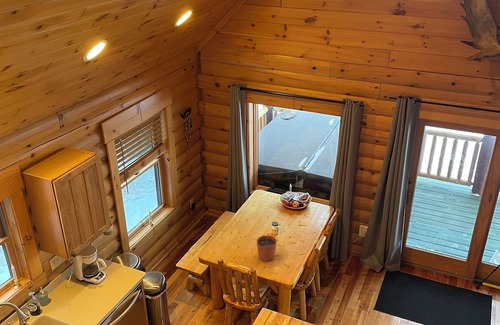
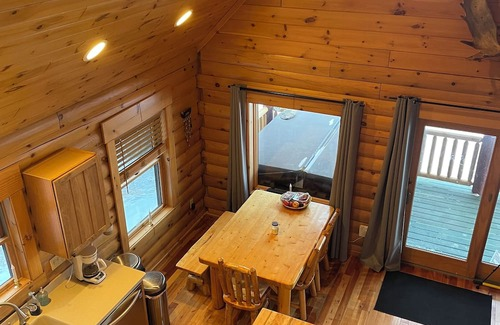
- plant pot (266, 245)
